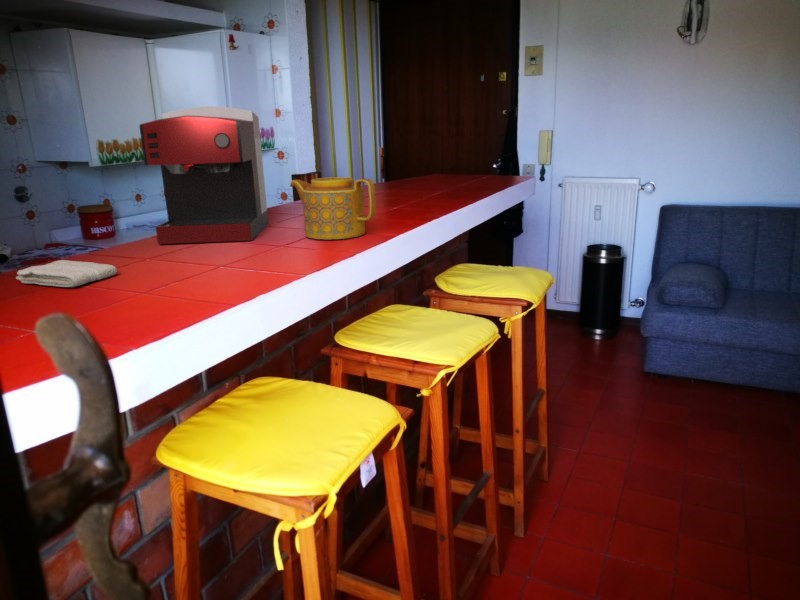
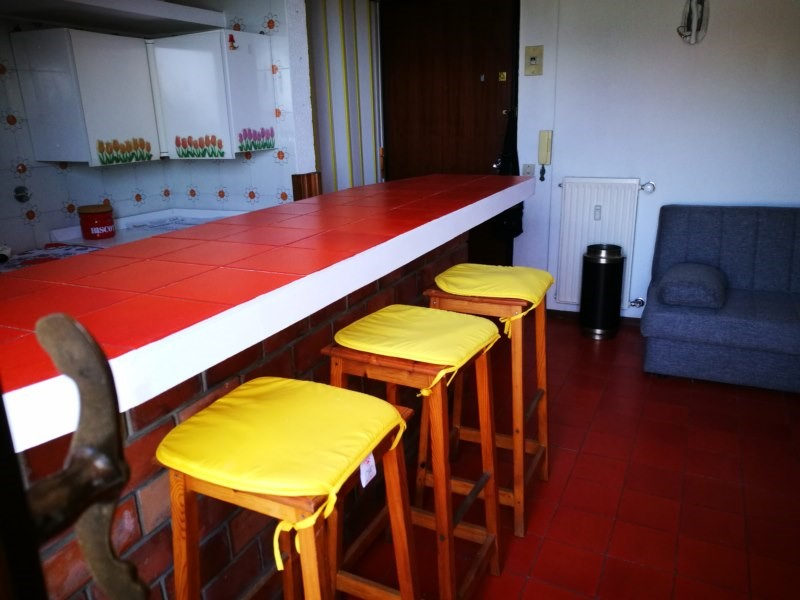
- coffee maker (205, 172)
- washcloth (66, 272)
- teapot (331, 206)
